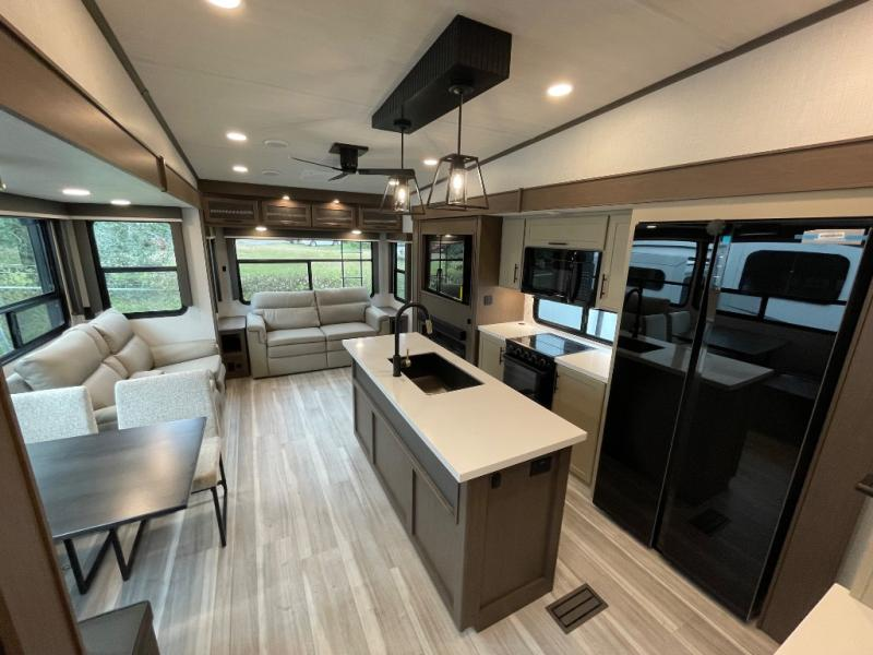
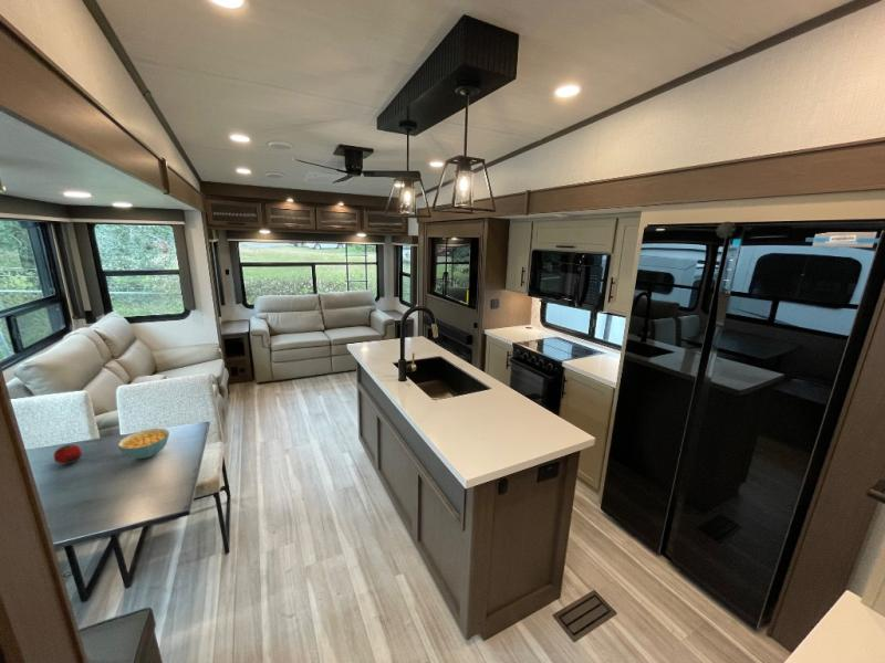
+ cereal bowl (145, 446)
+ fruit (67, 453)
